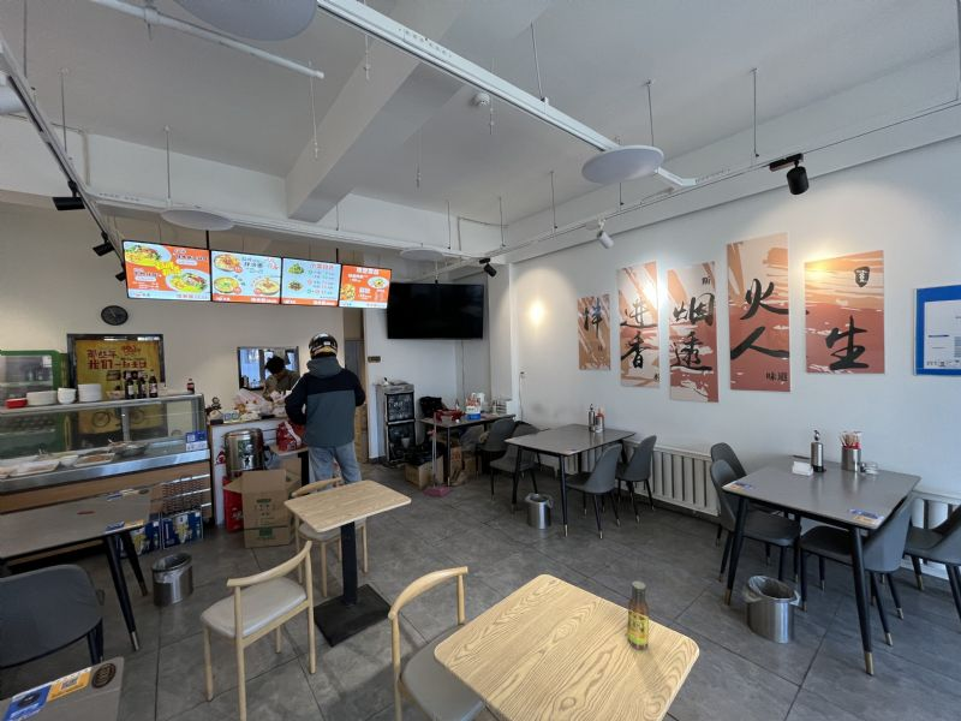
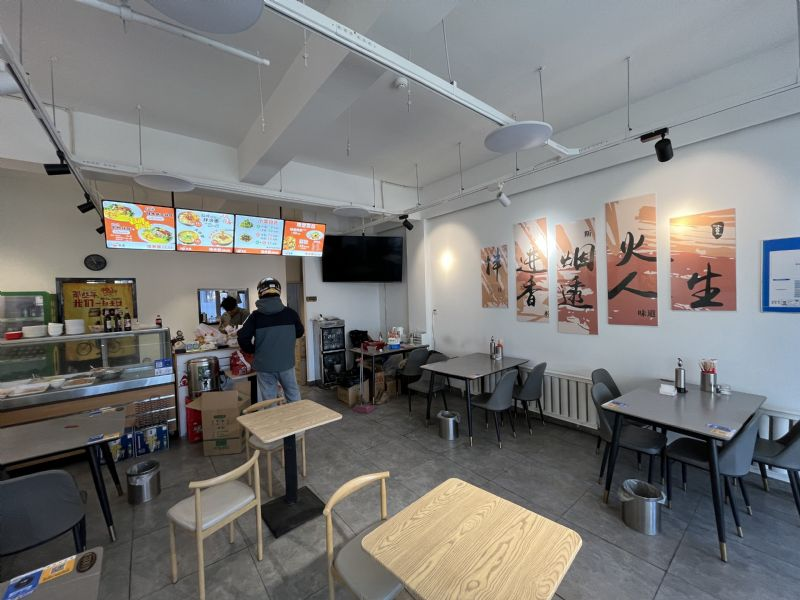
- sauce bottle (638, 613)
